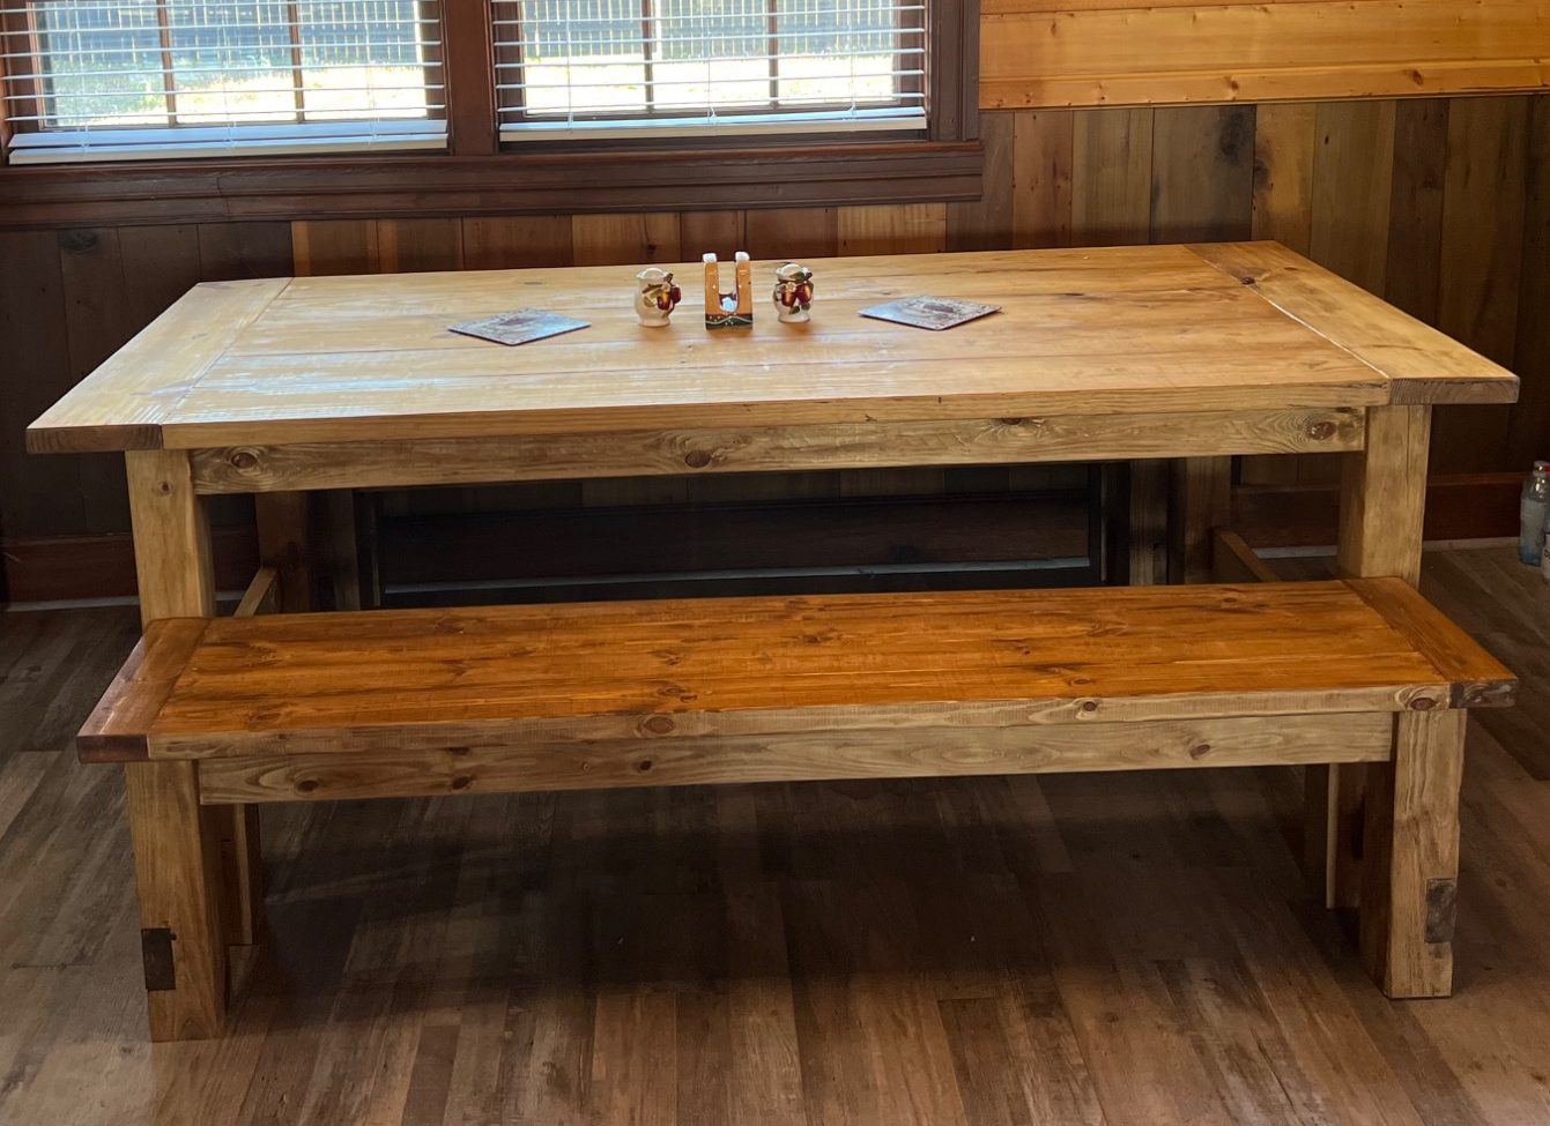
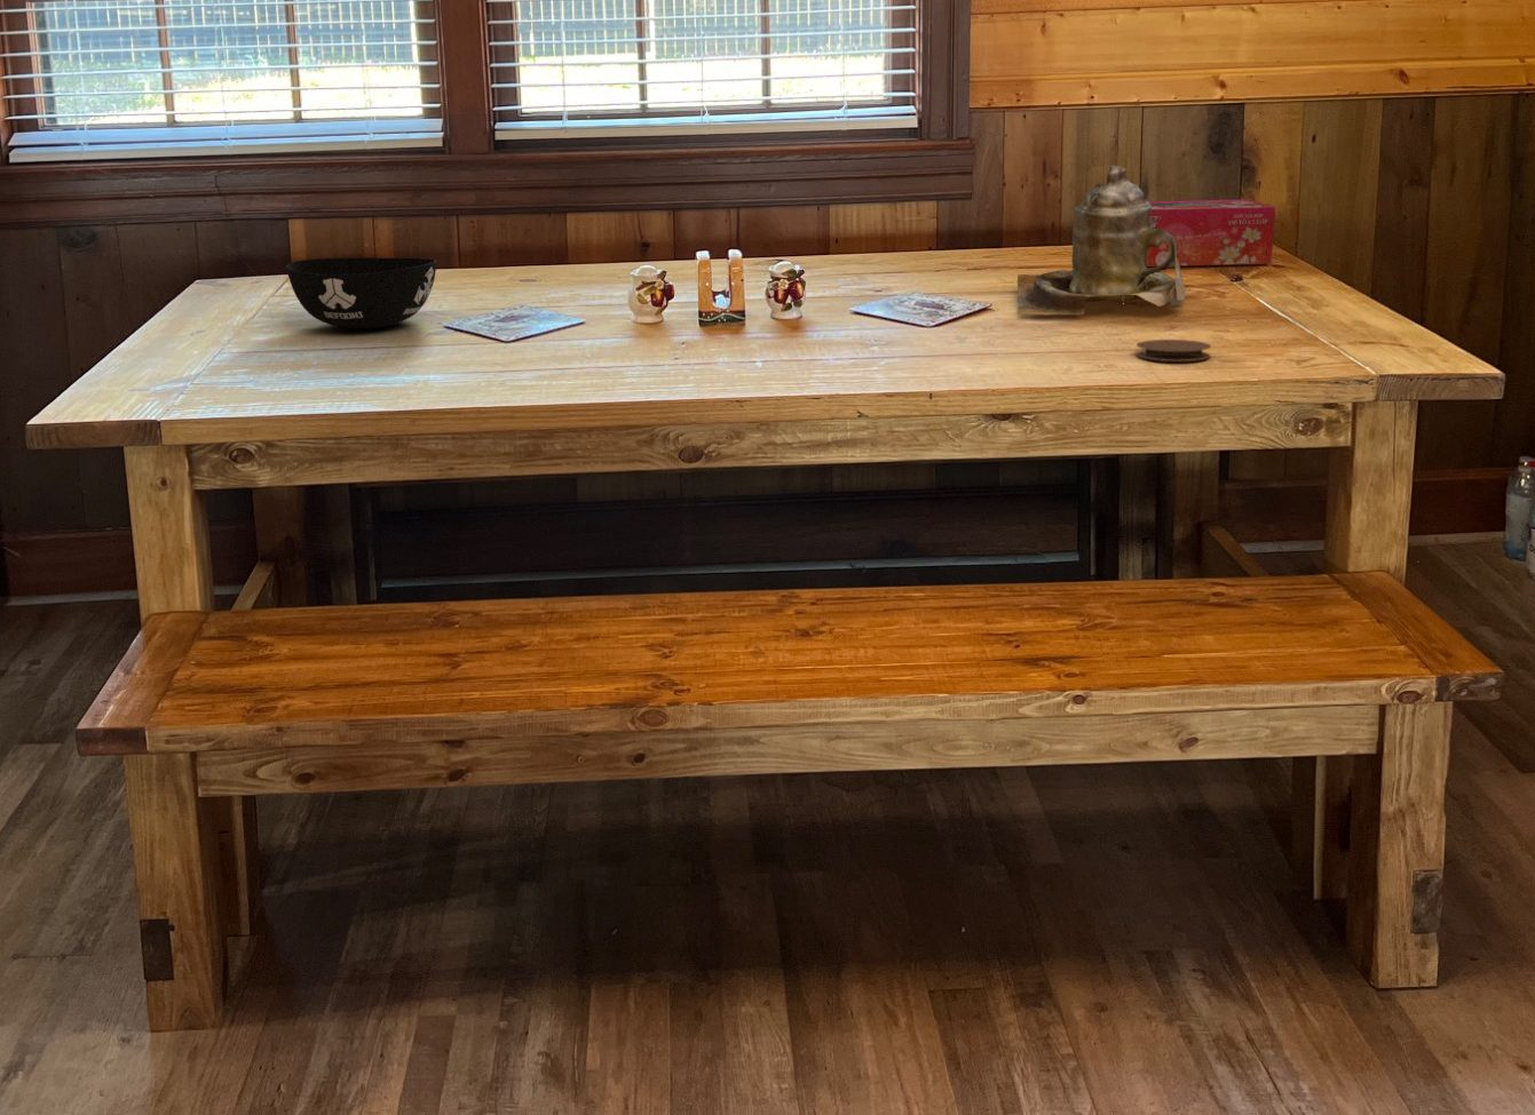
+ tissue box (1179, 232)
+ bowl (363, 294)
+ coaster (1173, 350)
+ teapot (1099, 235)
